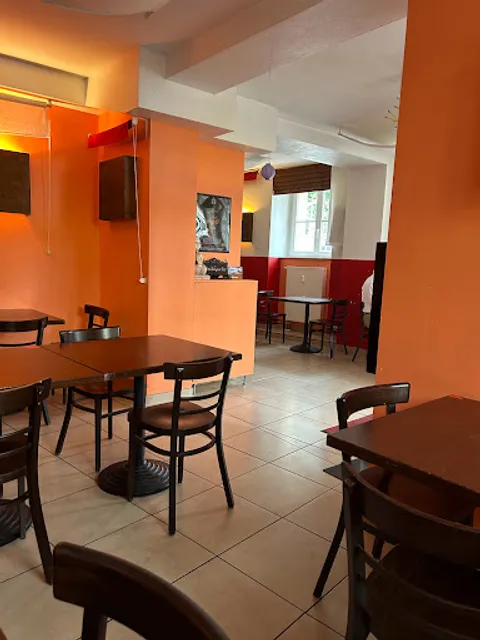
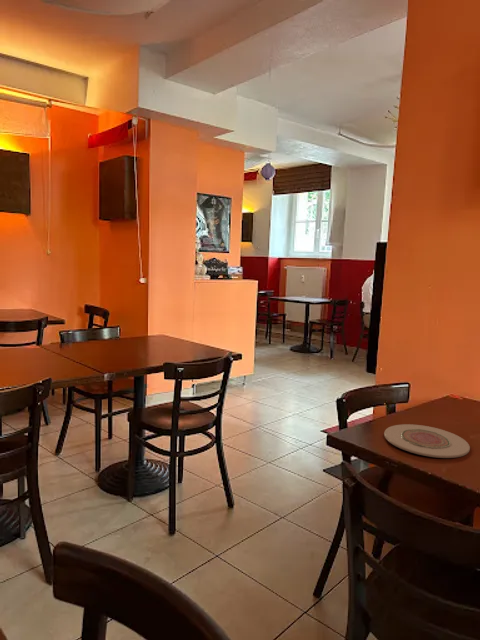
+ plate (425, 439)
